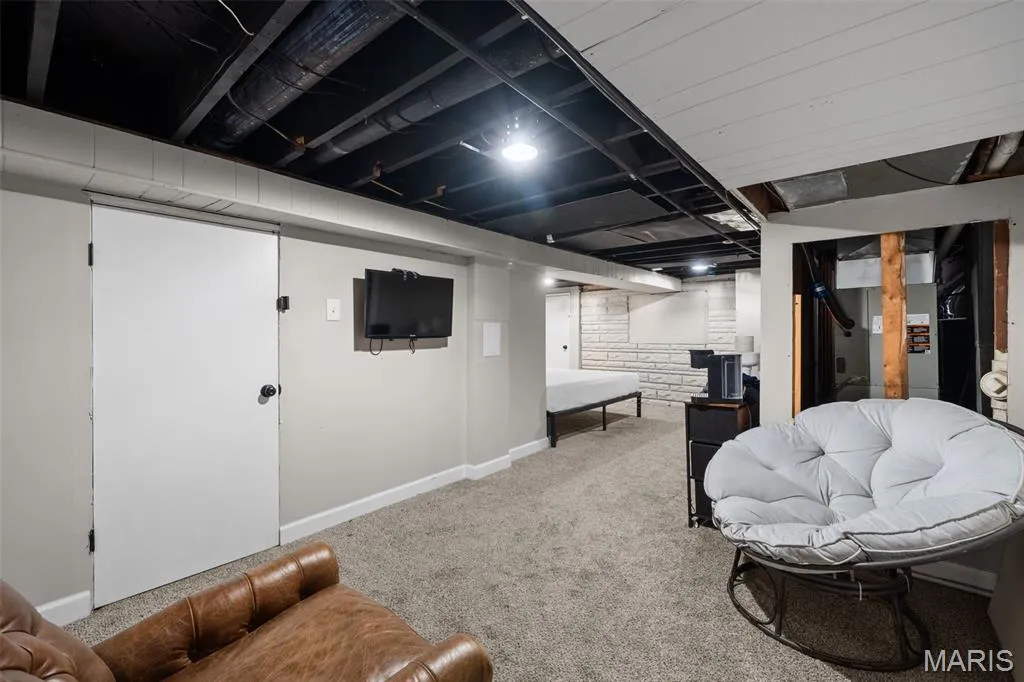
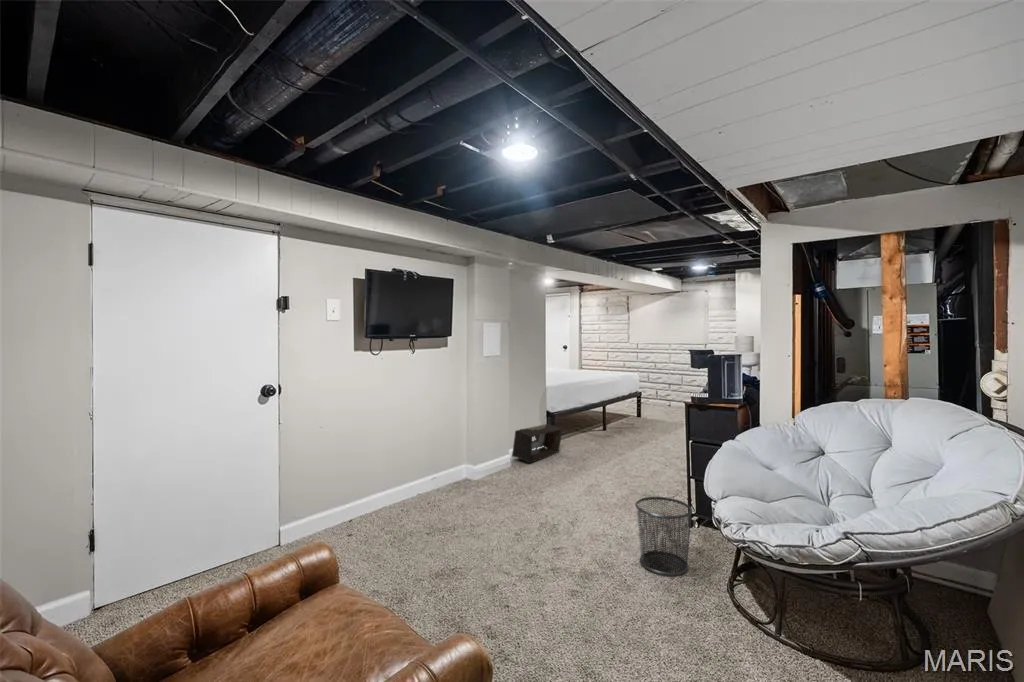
+ storage bin (536, 441)
+ waste bin (663, 534)
